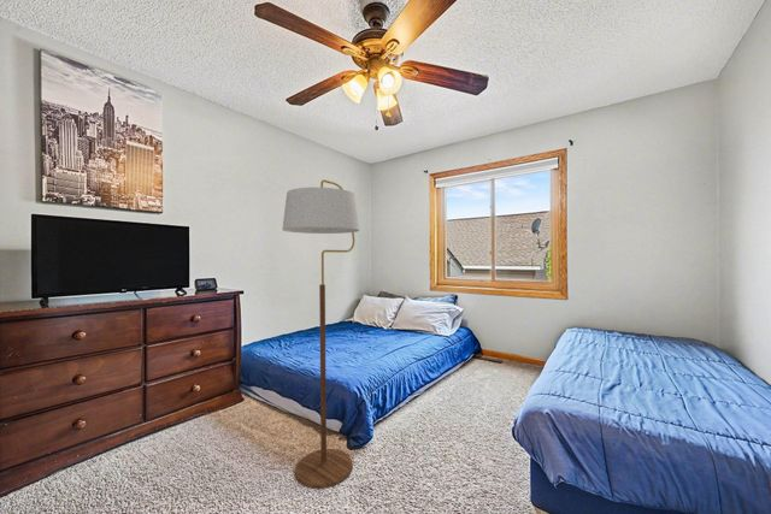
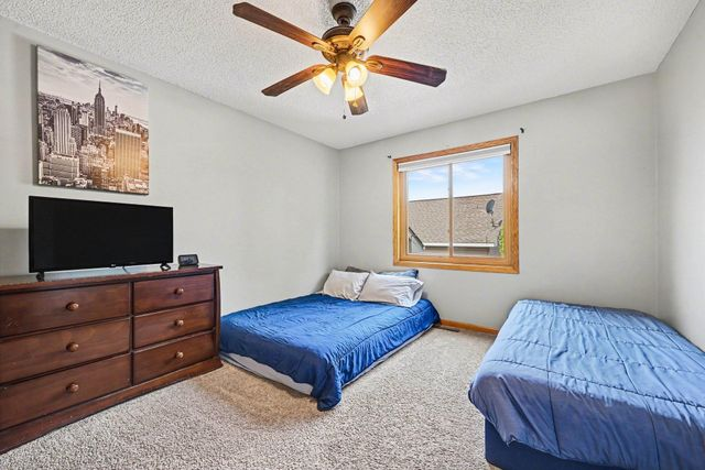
- floor lamp (324, 321)
